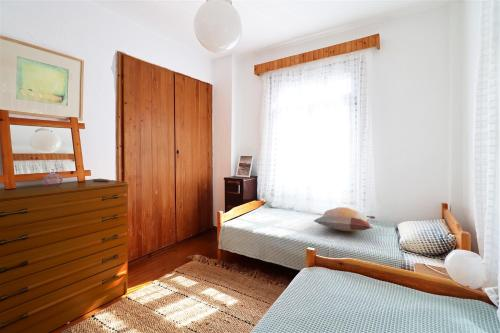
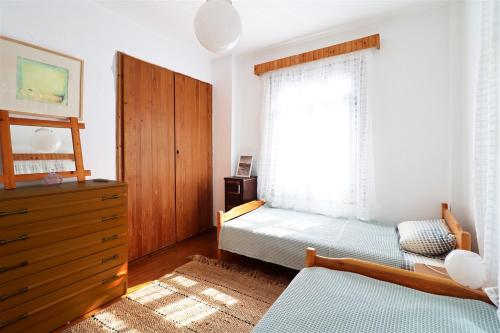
- decorative pillow (345, 218)
